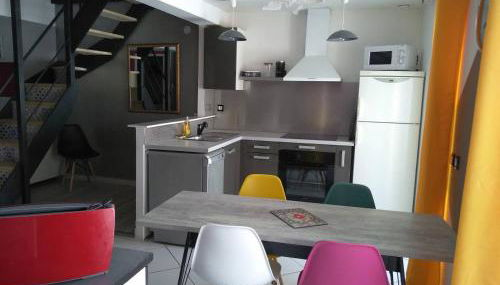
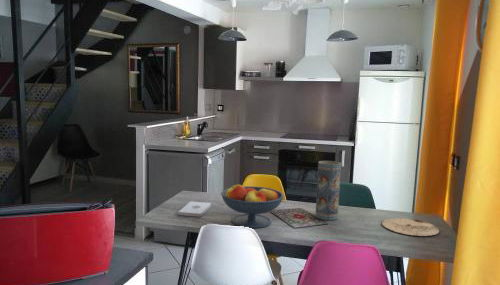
+ vase (328, 190)
+ fruit bowl (252, 202)
+ notepad (195, 208)
+ plate (409, 225)
